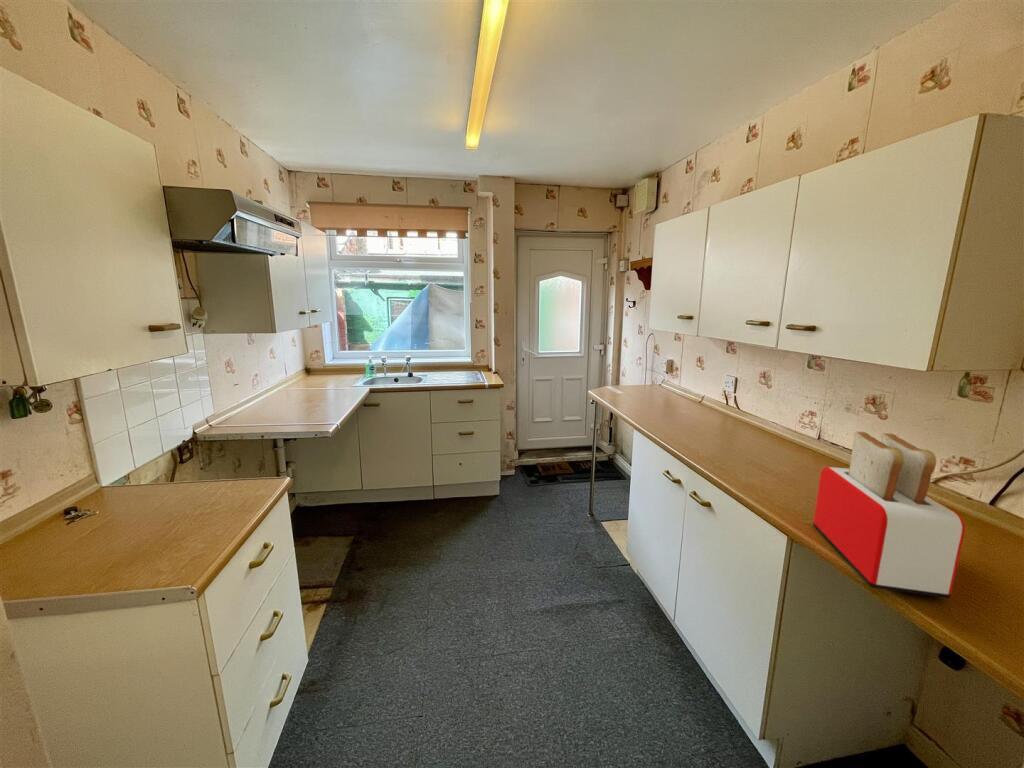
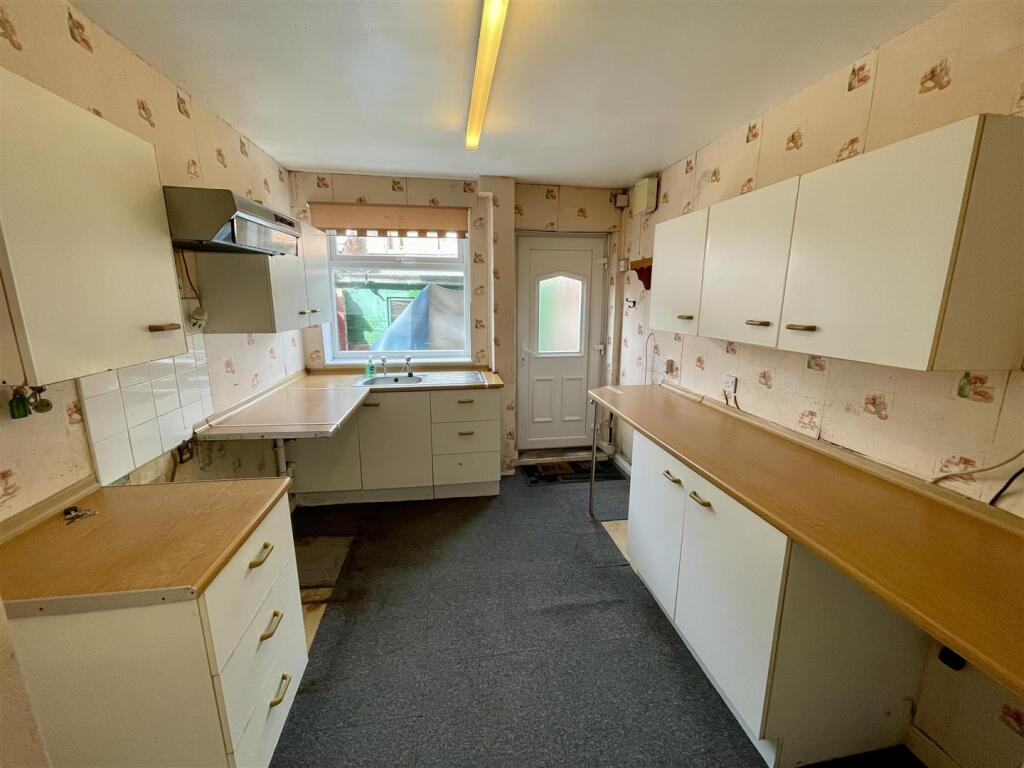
- toaster (878, 499)
